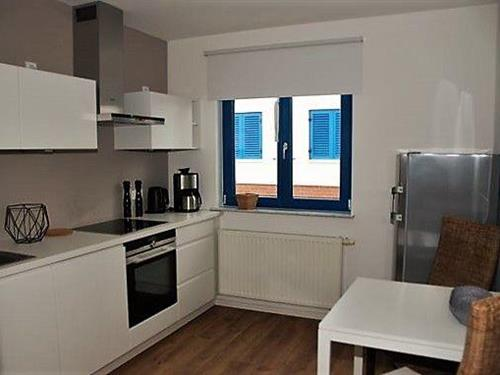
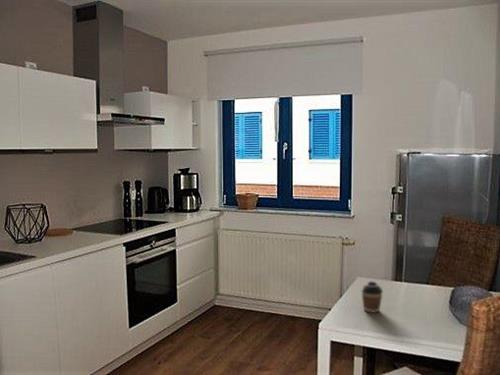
+ coffee cup (371, 296)
